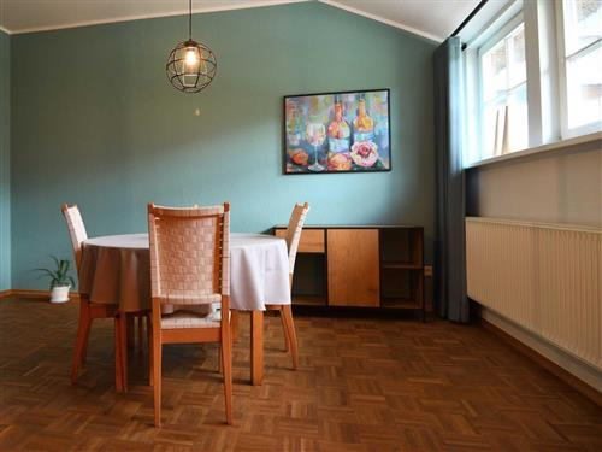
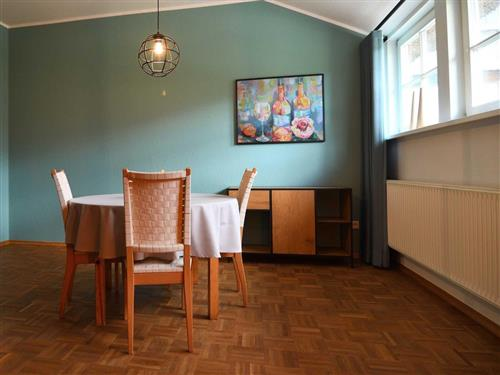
- house plant (58, 277)
